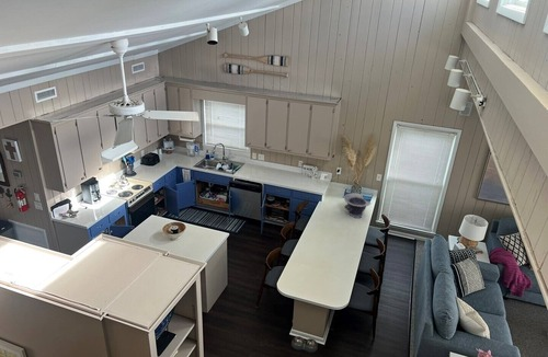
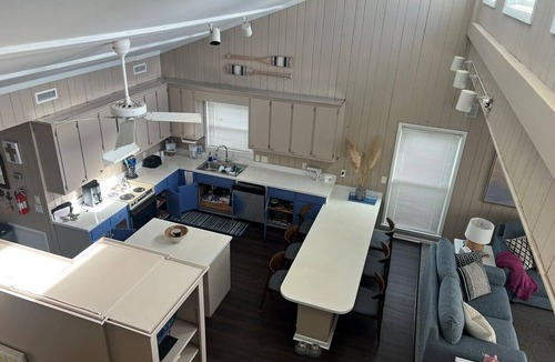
- decorative bowl (355, 206)
